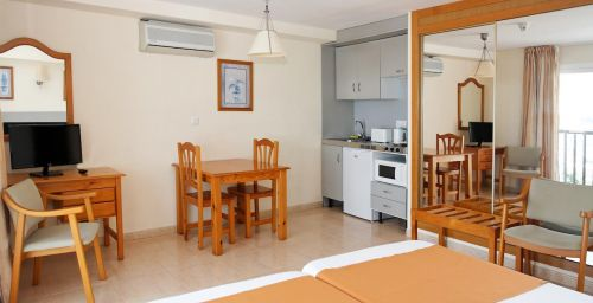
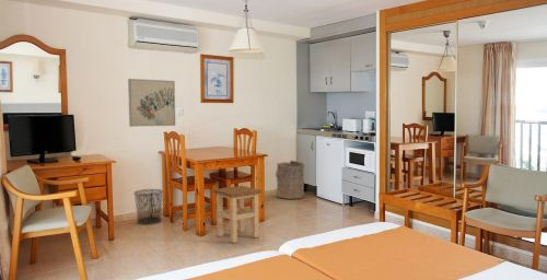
+ laundry hamper (289, 178)
+ stool (236, 212)
+ waste bin (148, 206)
+ wall art (152, 103)
